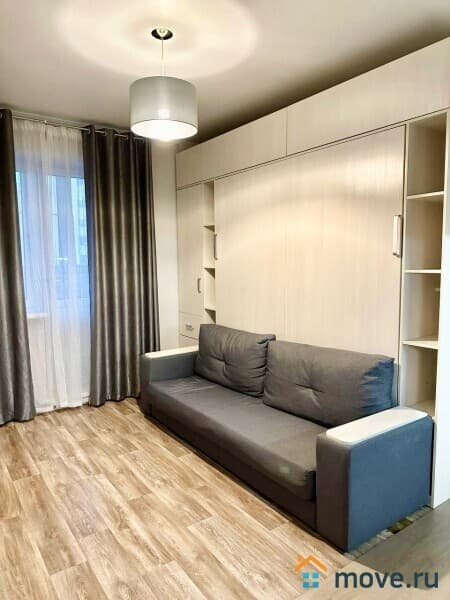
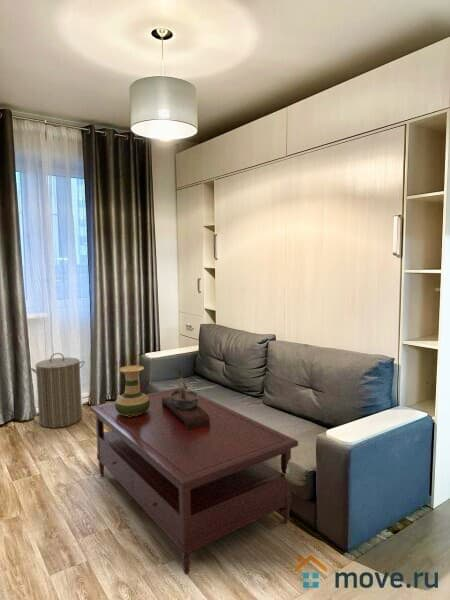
+ laundry hamper (59, 386)
+ coffee table (183, 459)
+ bonsai tree (184, 389)
+ vase (132, 390)
